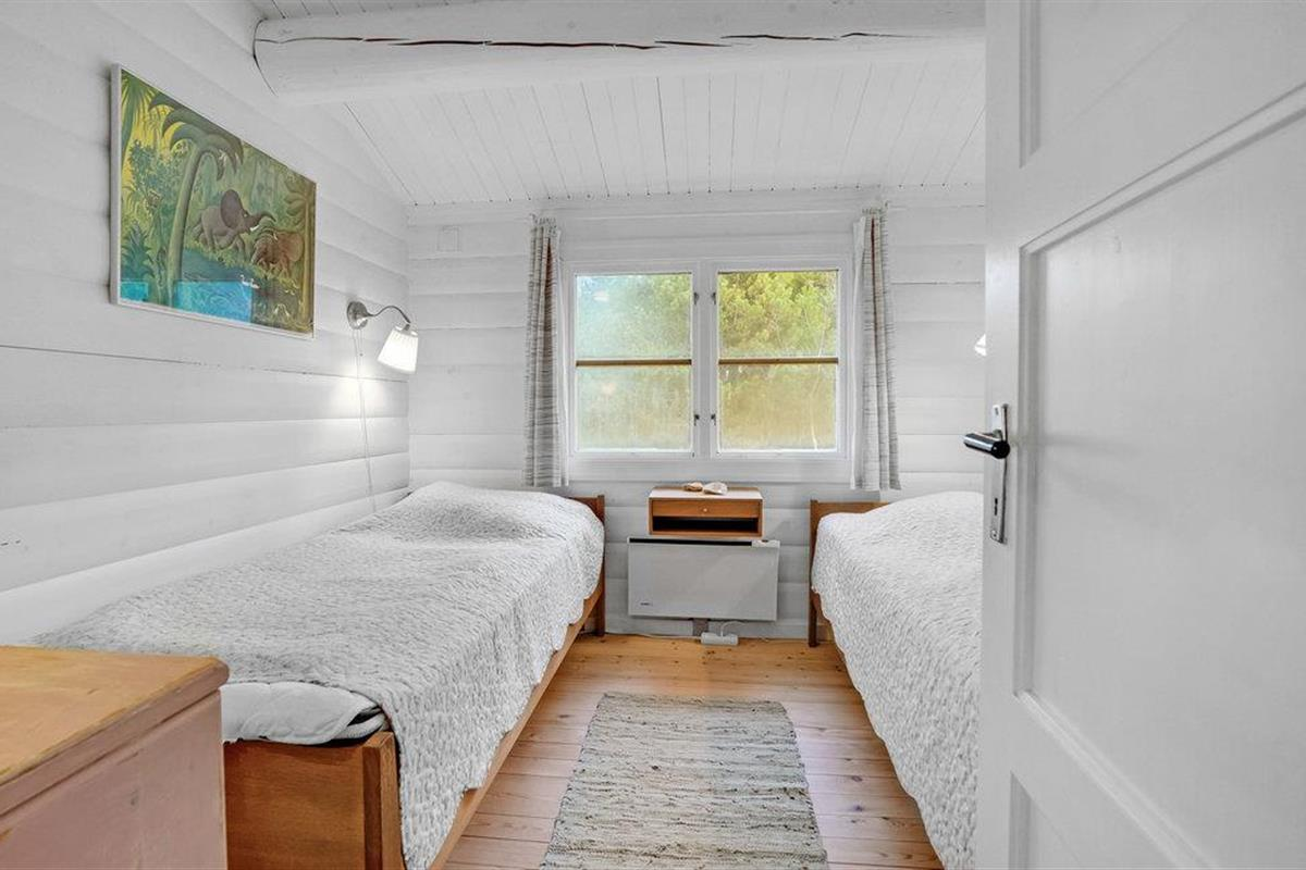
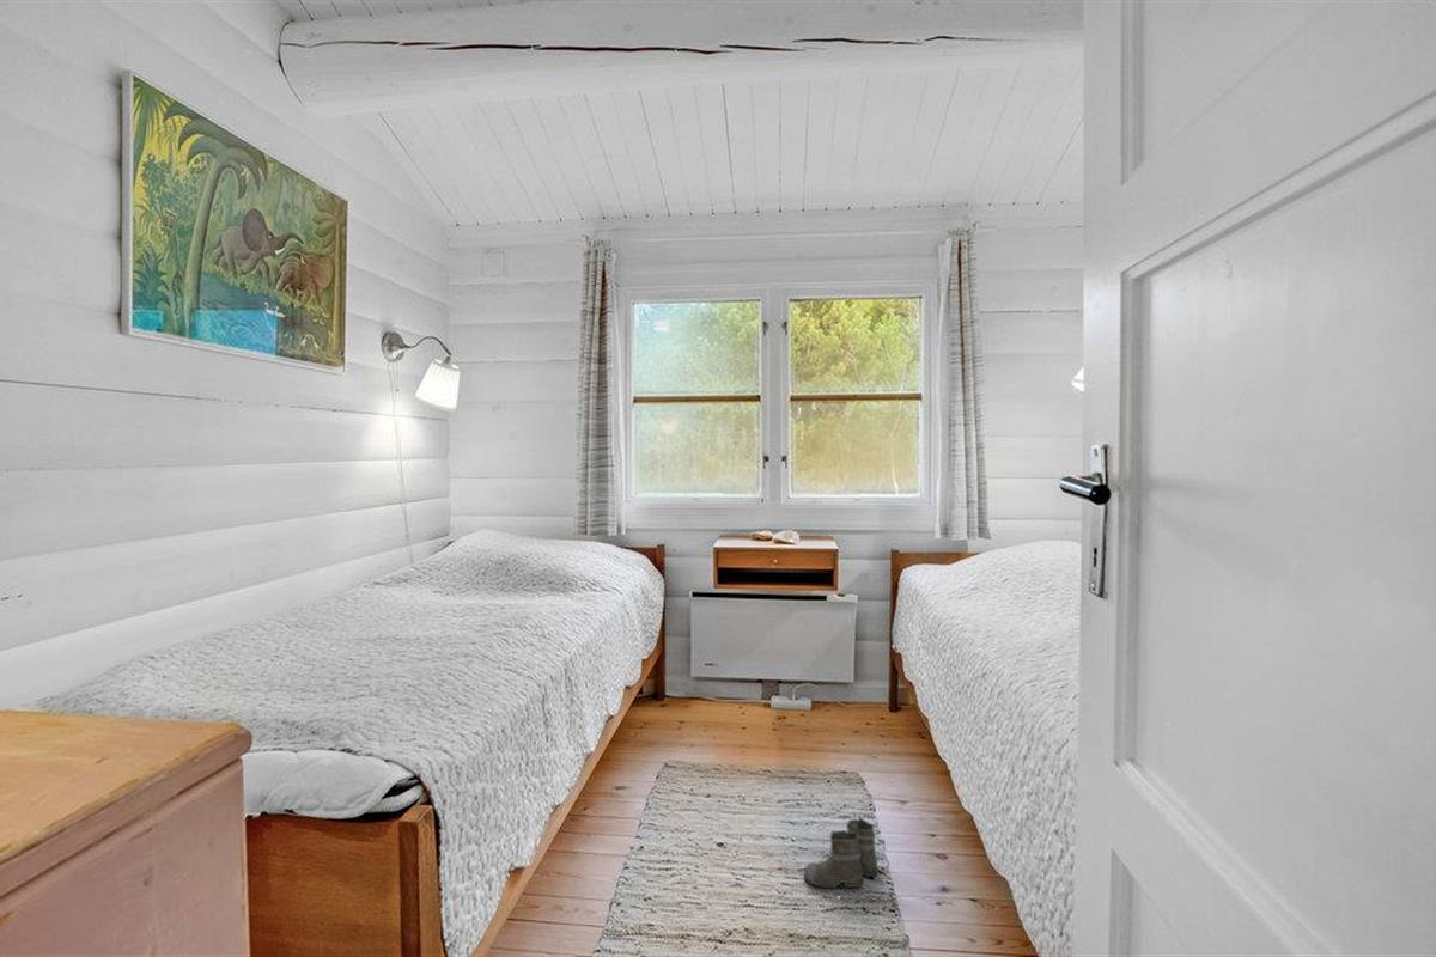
+ boots (844, 847)
